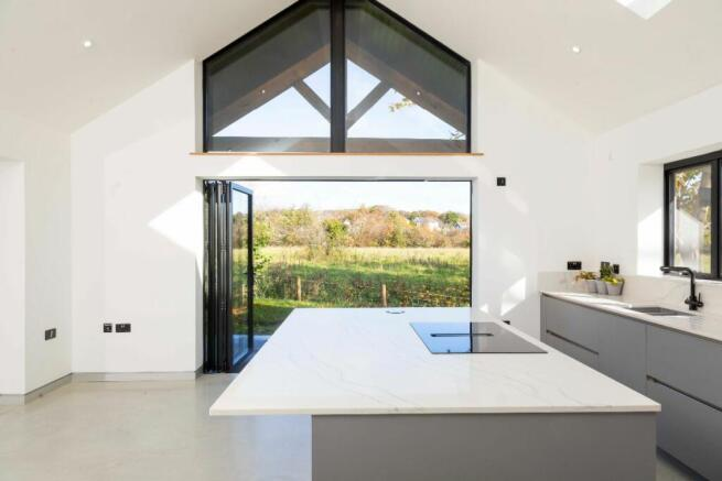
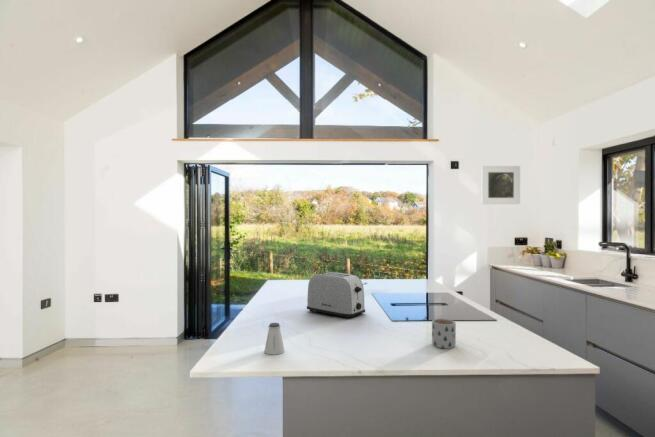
+ toaster (336, 293)
+ saltshaker (274, 337)
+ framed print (500, 185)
+ mug (444, 332)
